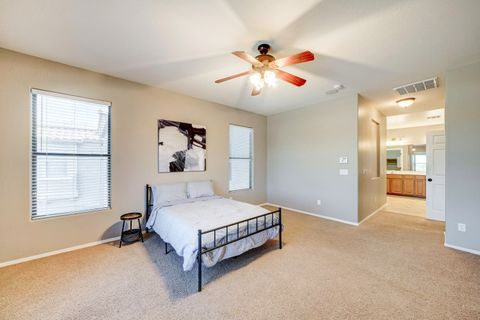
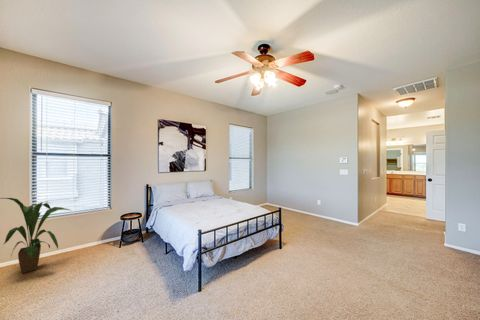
+ house plant (39, 231)
